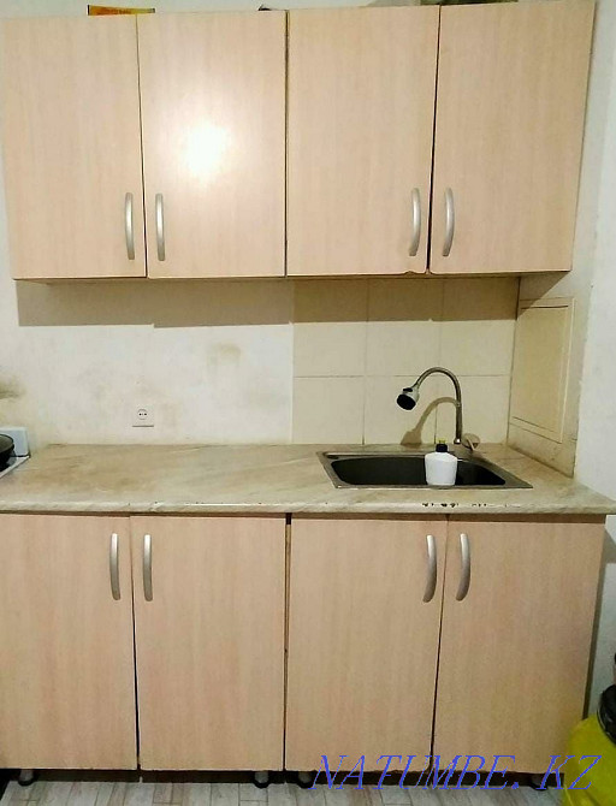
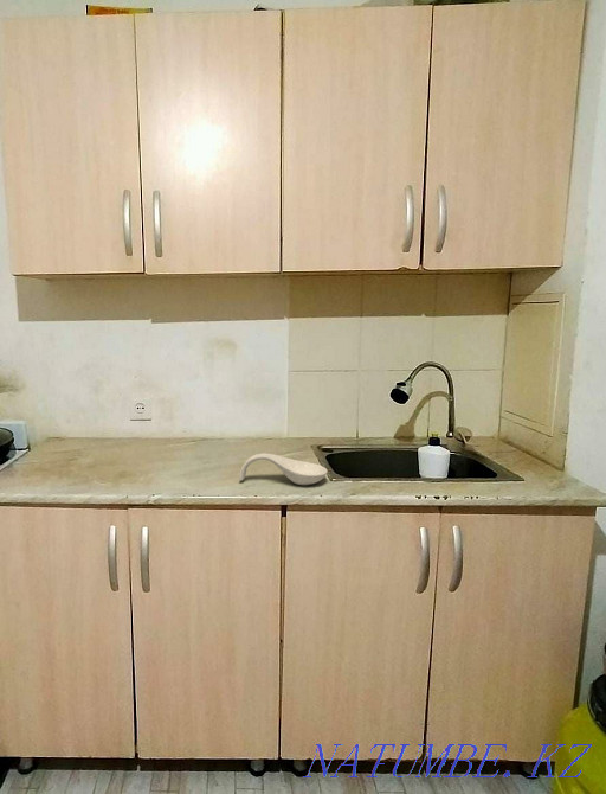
+ spoon rest (283, 468)
